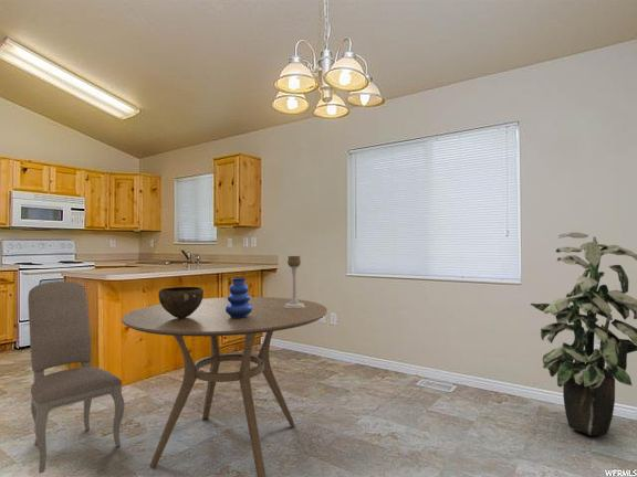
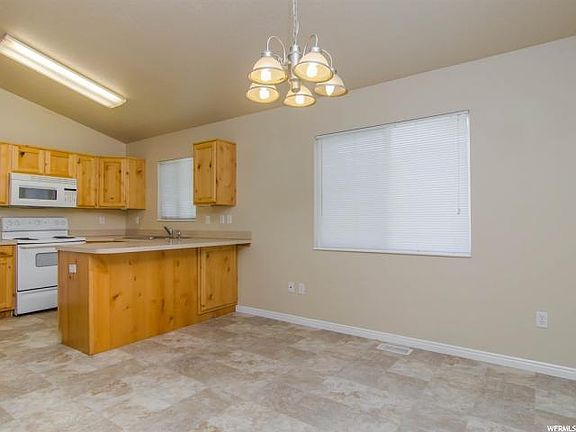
- bowl (181, 303)
- candle holder (294, 280)
- dining chair (71, 362)
- vase (239, 297)
- dining table (230, 377)
- indoor plant (584, 330)
